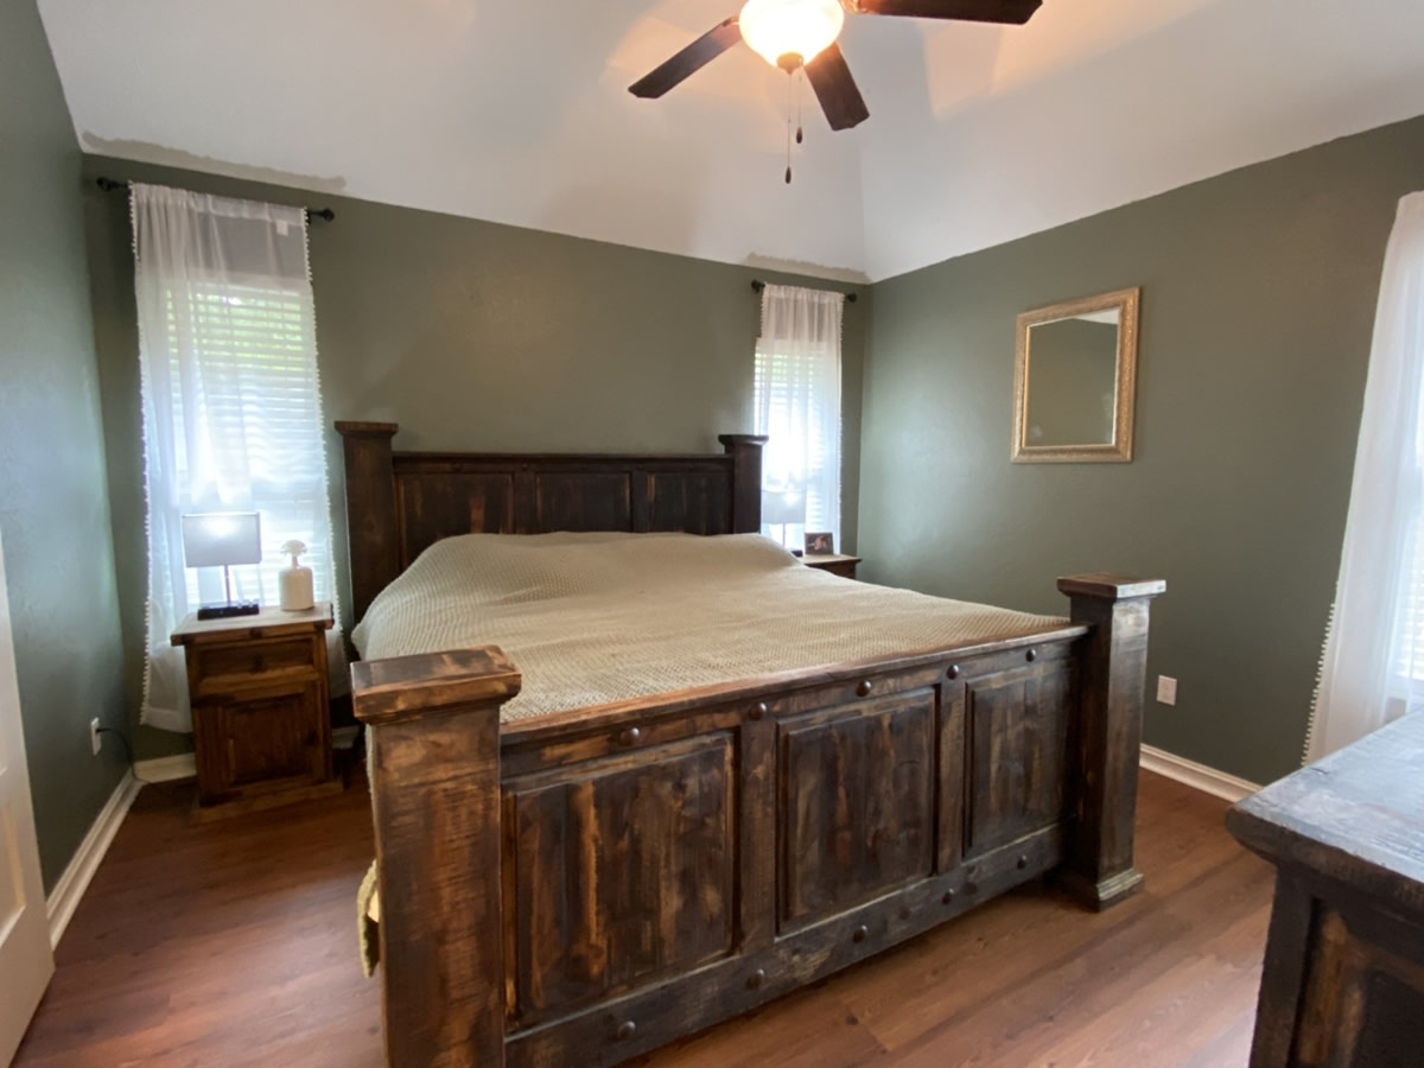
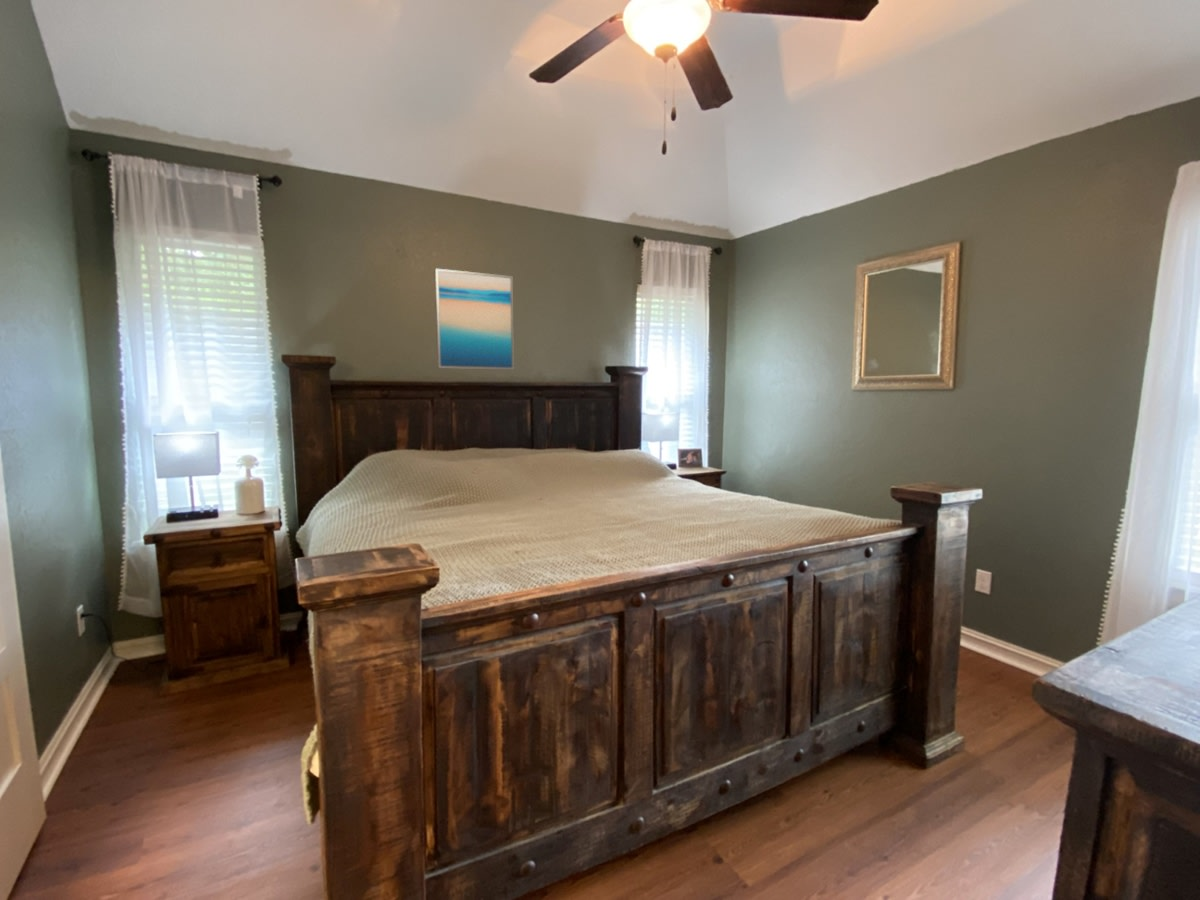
+ wall art (475, 321)
